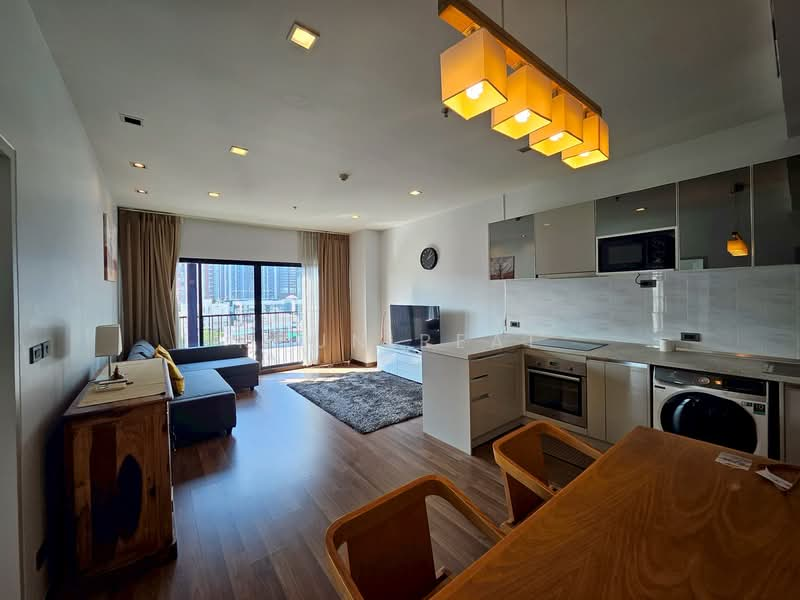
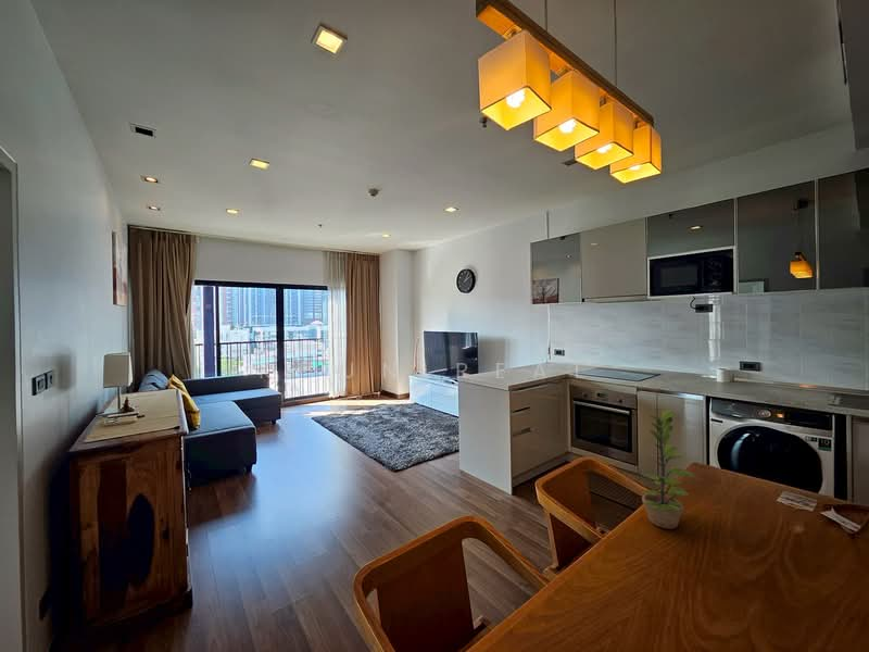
+ plant (665, 465)
